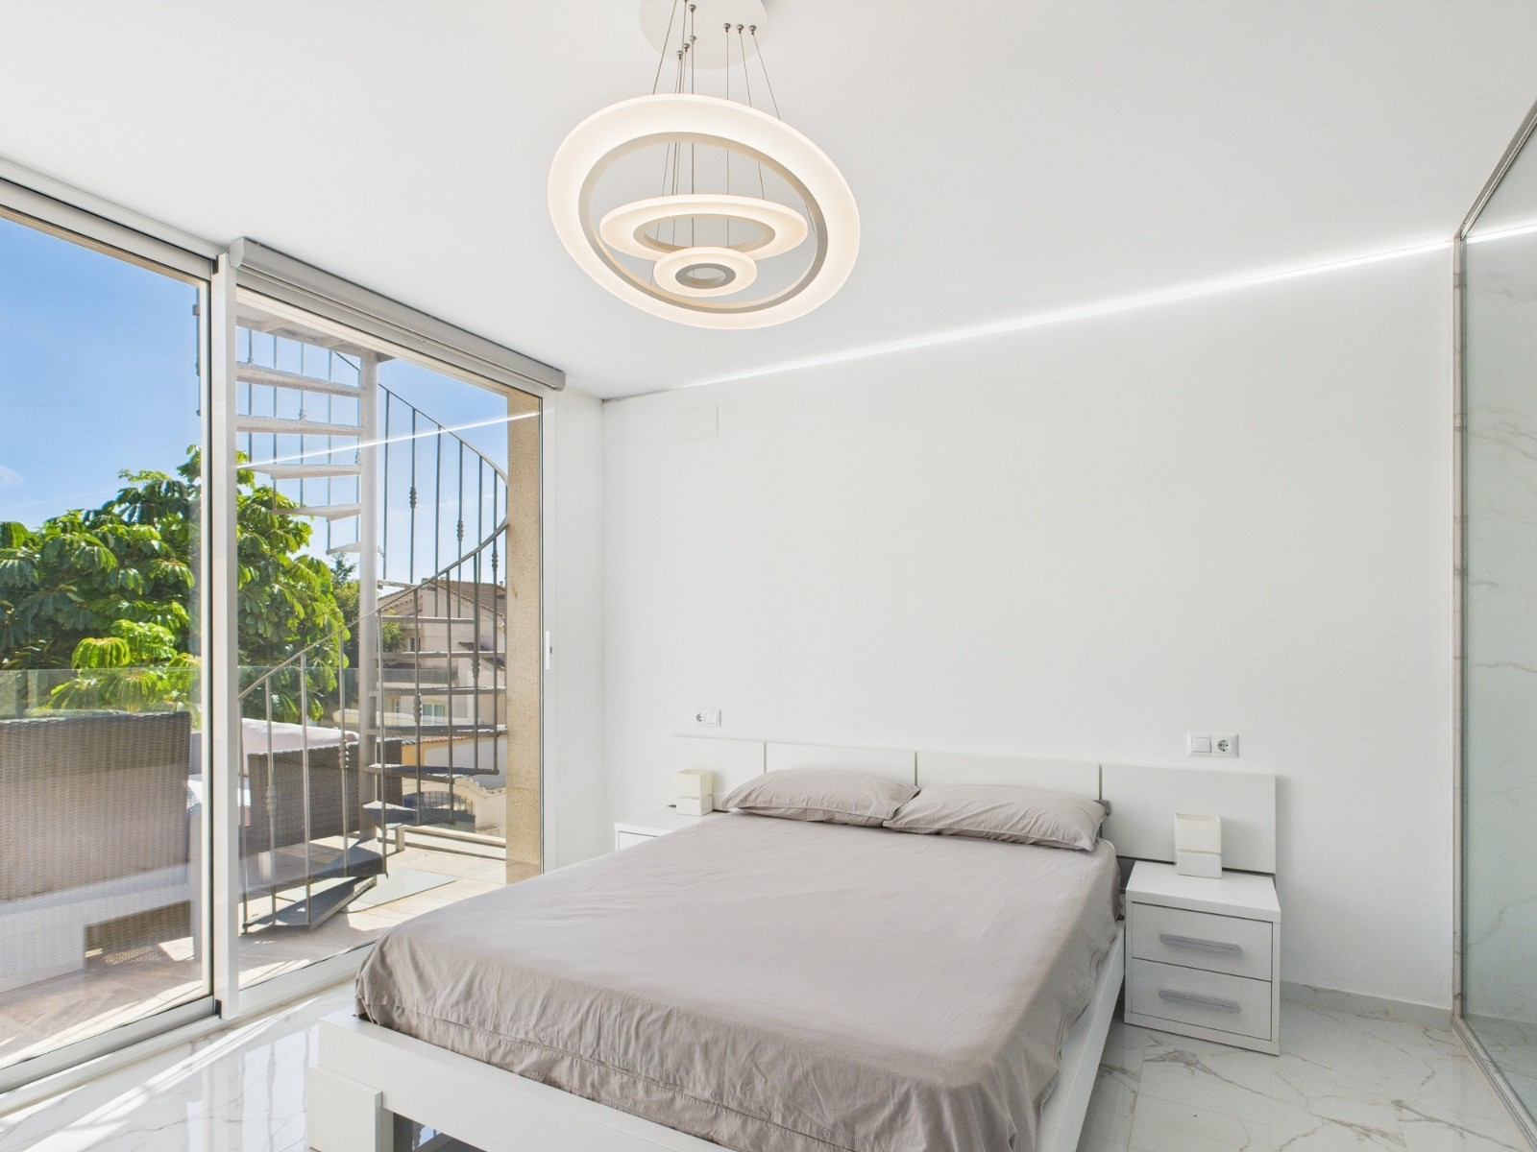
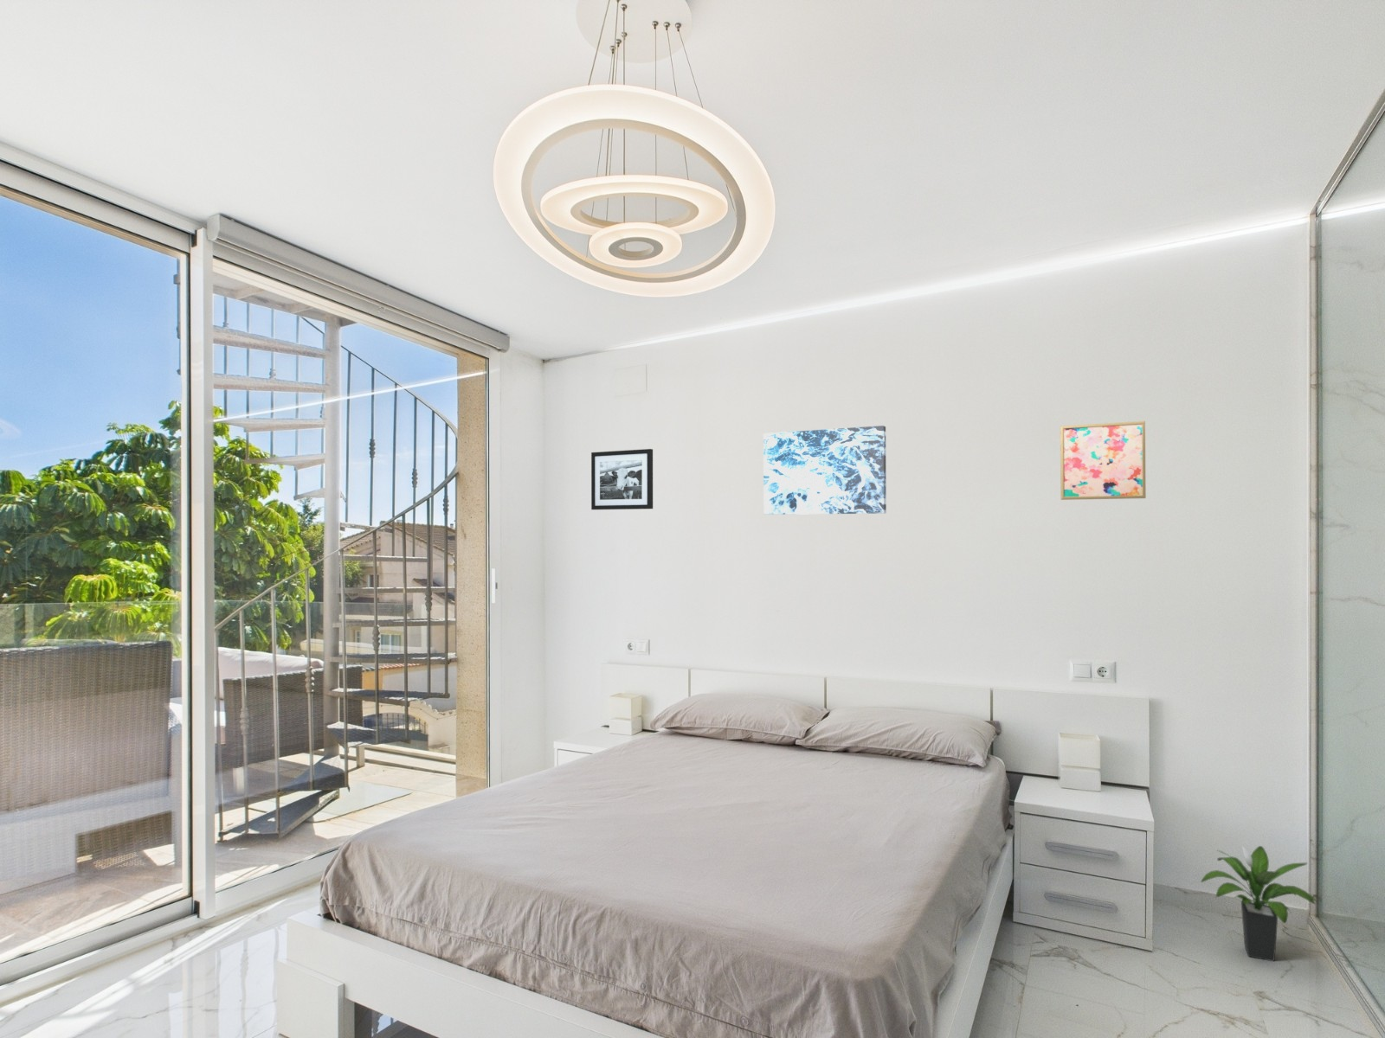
+ potted plant (1257, 902)
+ wall art (822, 471)
+ picture frame (621, 480)
+ wall art (1101, 461)
